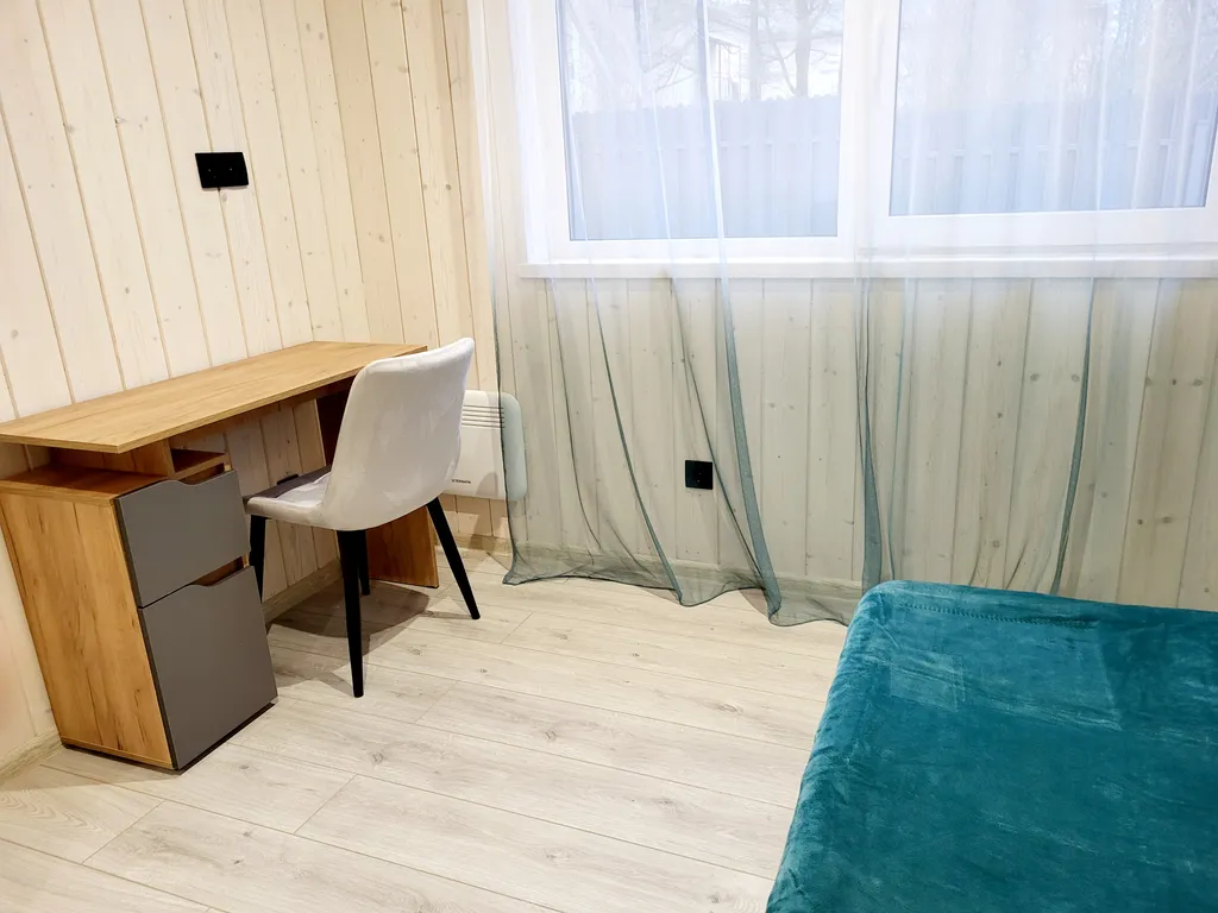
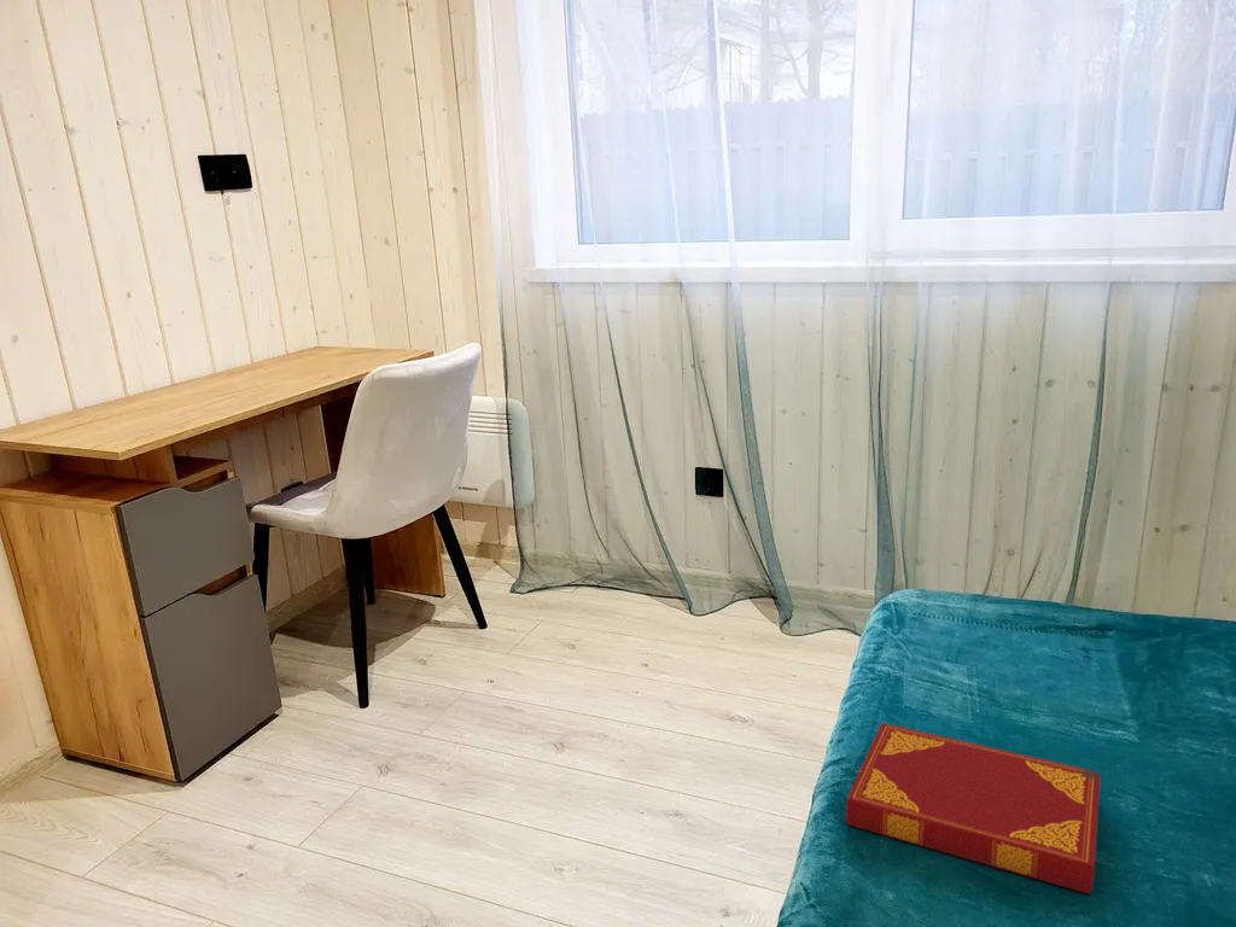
+ hardback book (973, 799)
